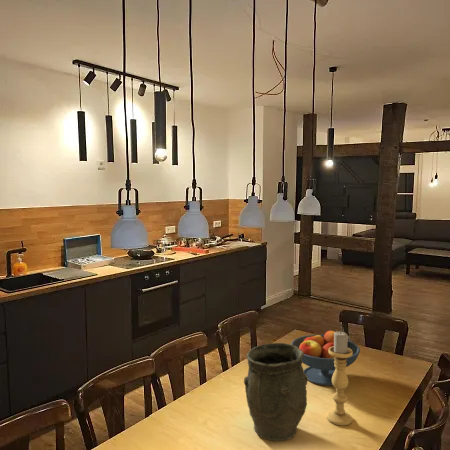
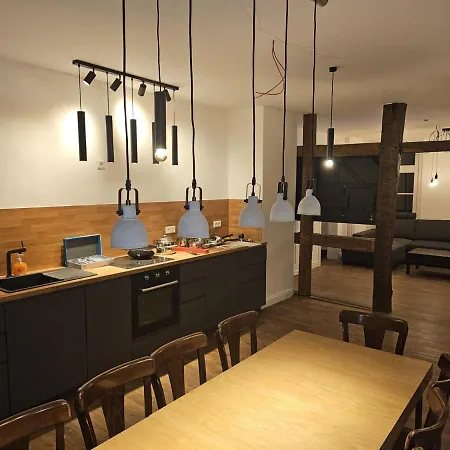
- vase (276, 390)
- fruit bowl (324, 355)
- candle holder (340, 375)
